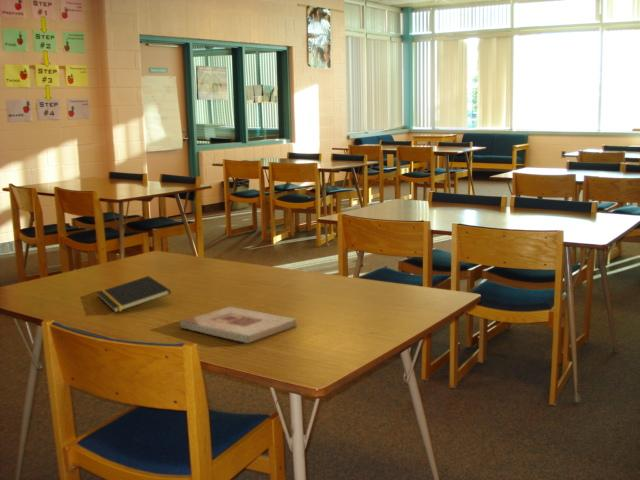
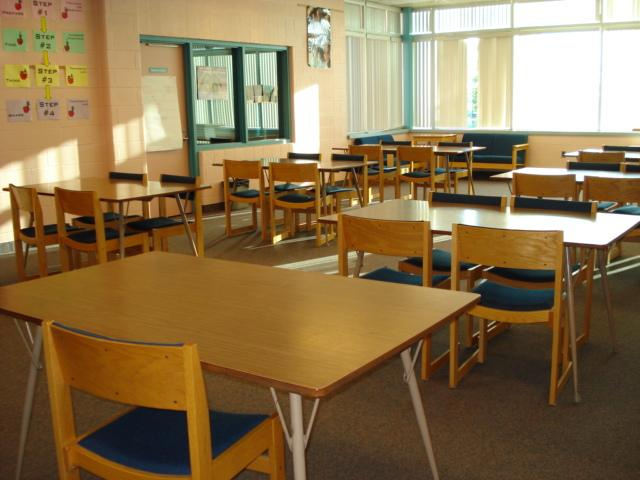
- notepad (132, 293)
- wooden plaque (238, 323)
